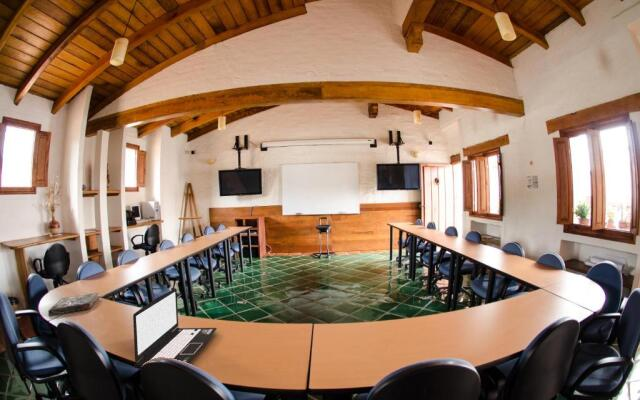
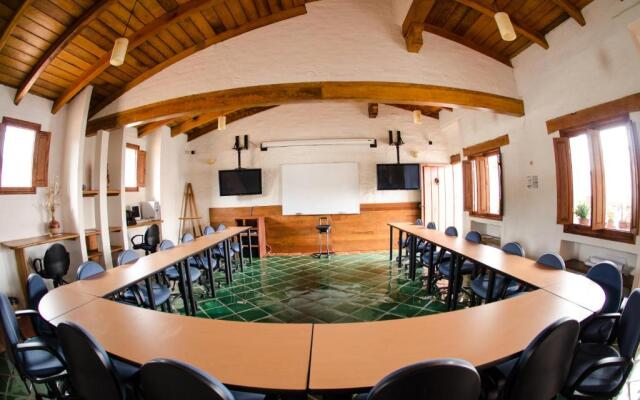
- book (75, 303)
- laptop (177, 322)
